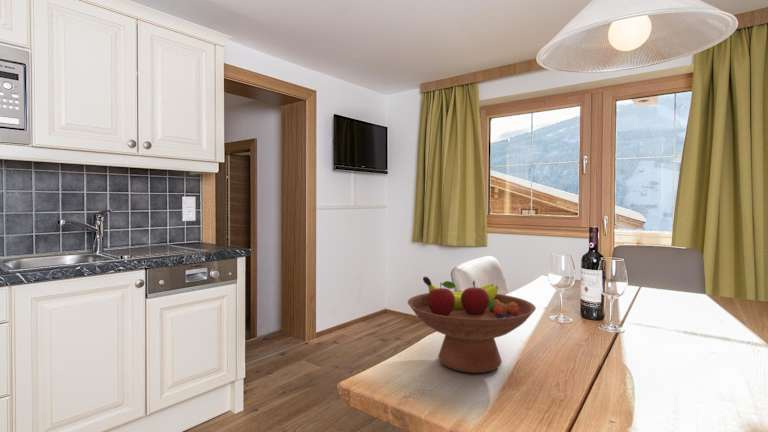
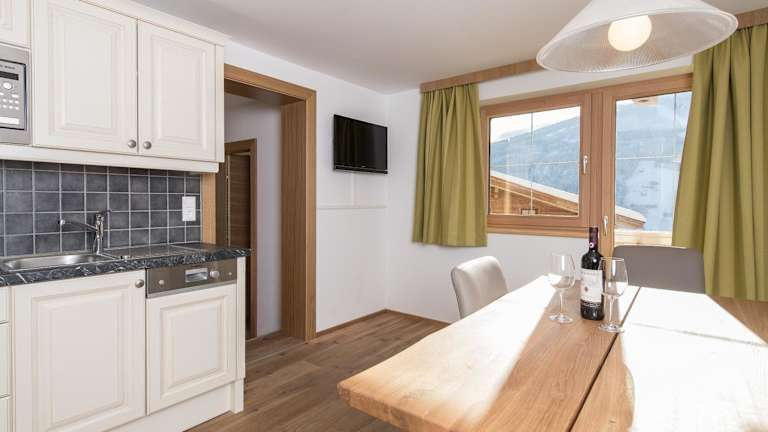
- fruit bowl (469, 321)
